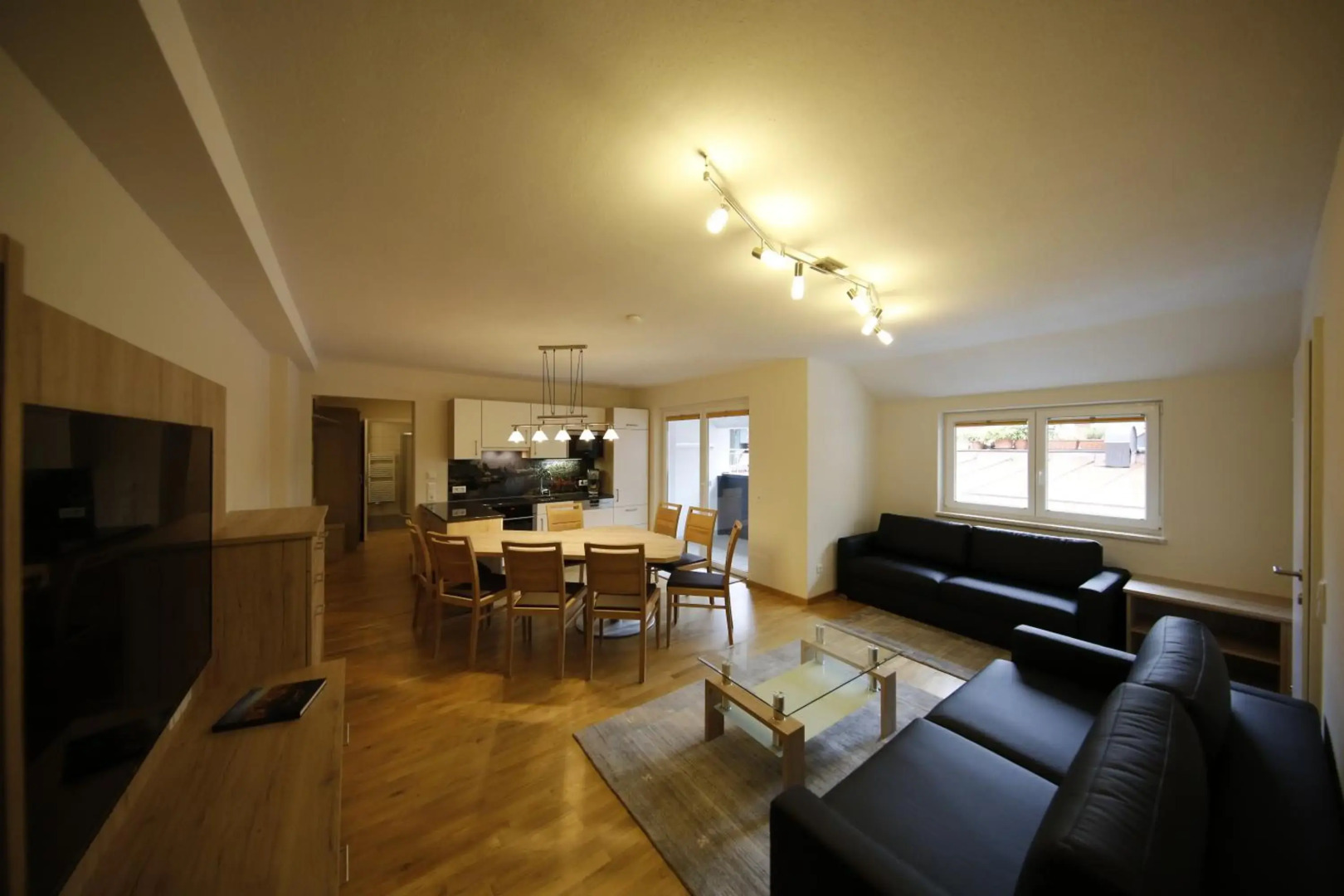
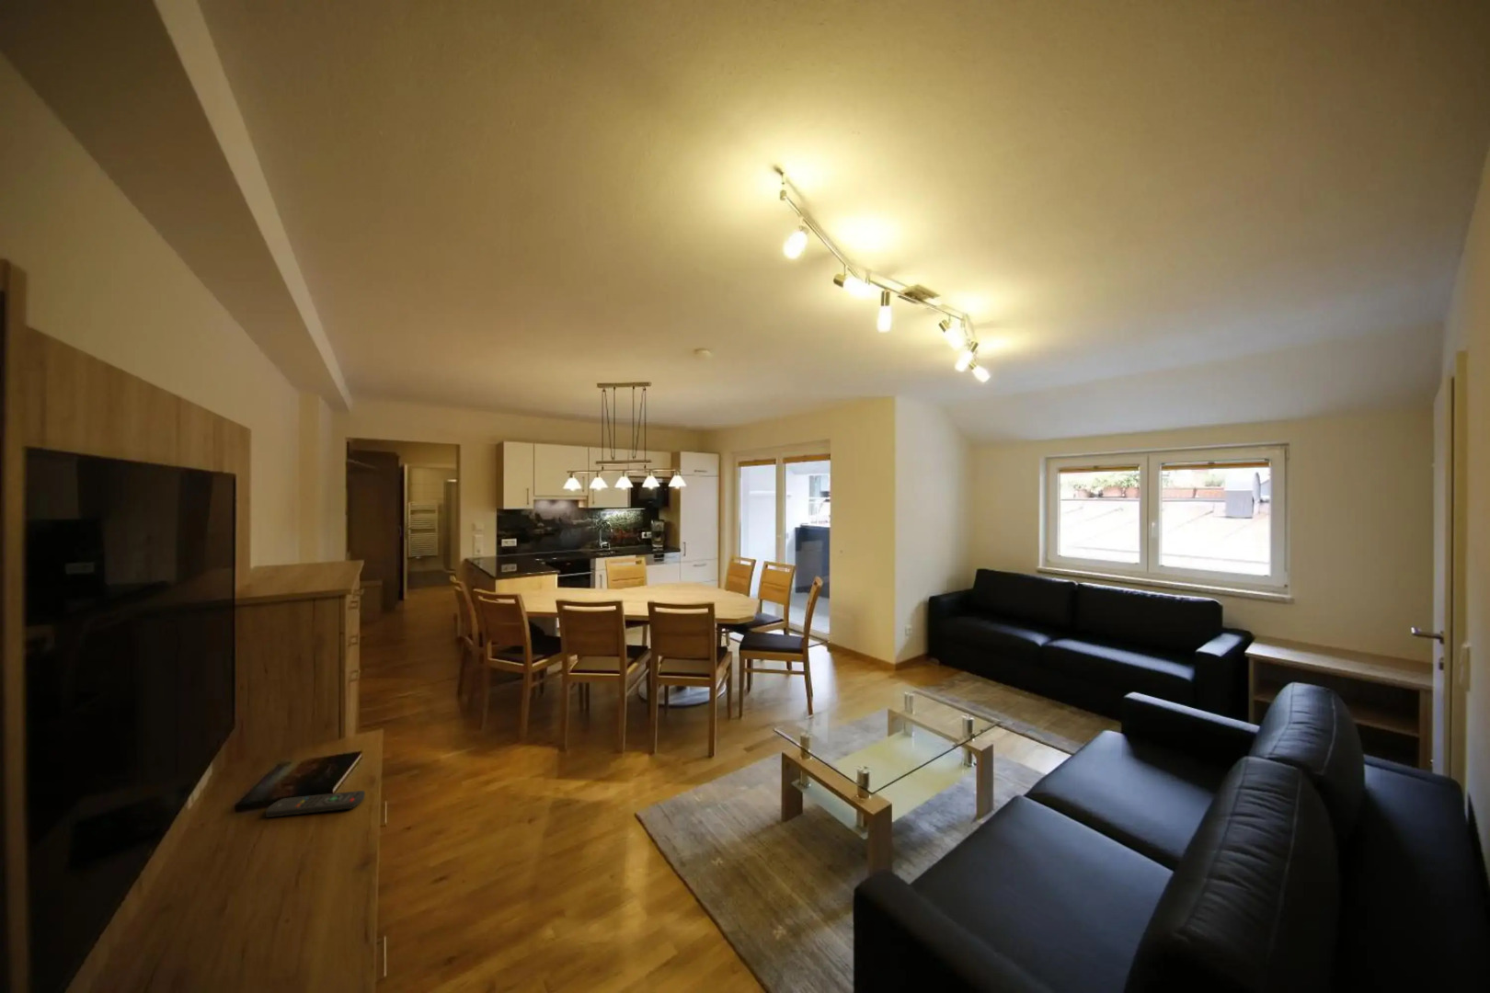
+ remote control (316, 802)
